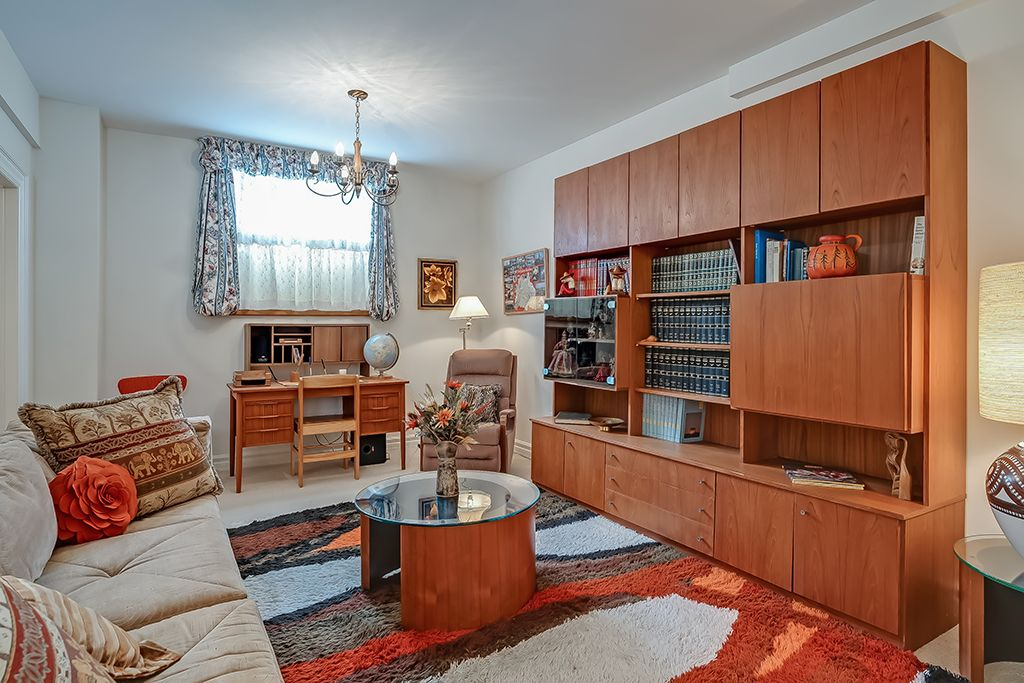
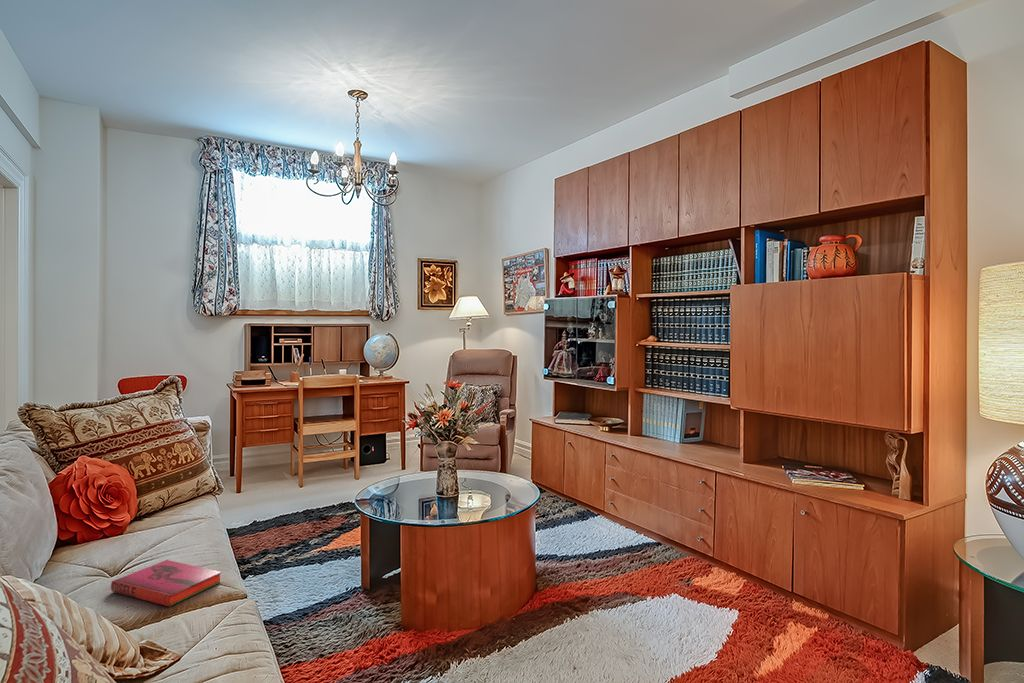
+ hardback book (167, 581)
